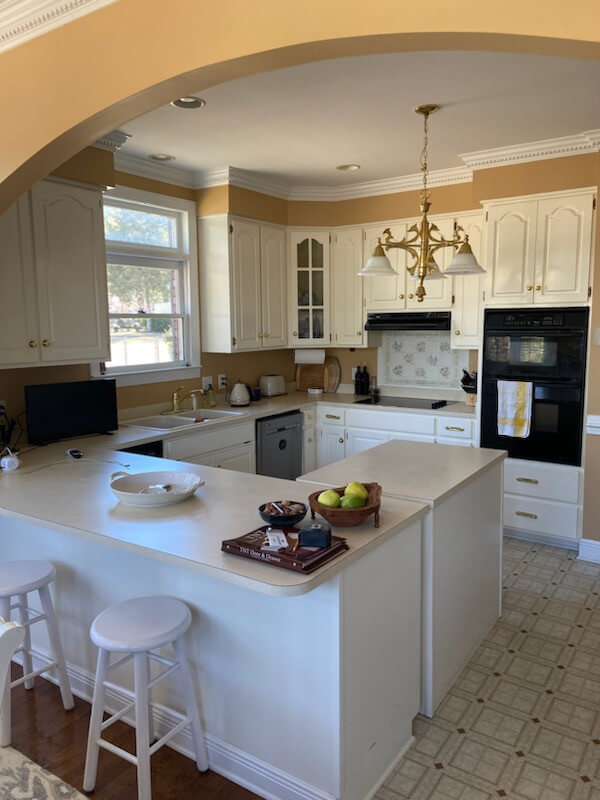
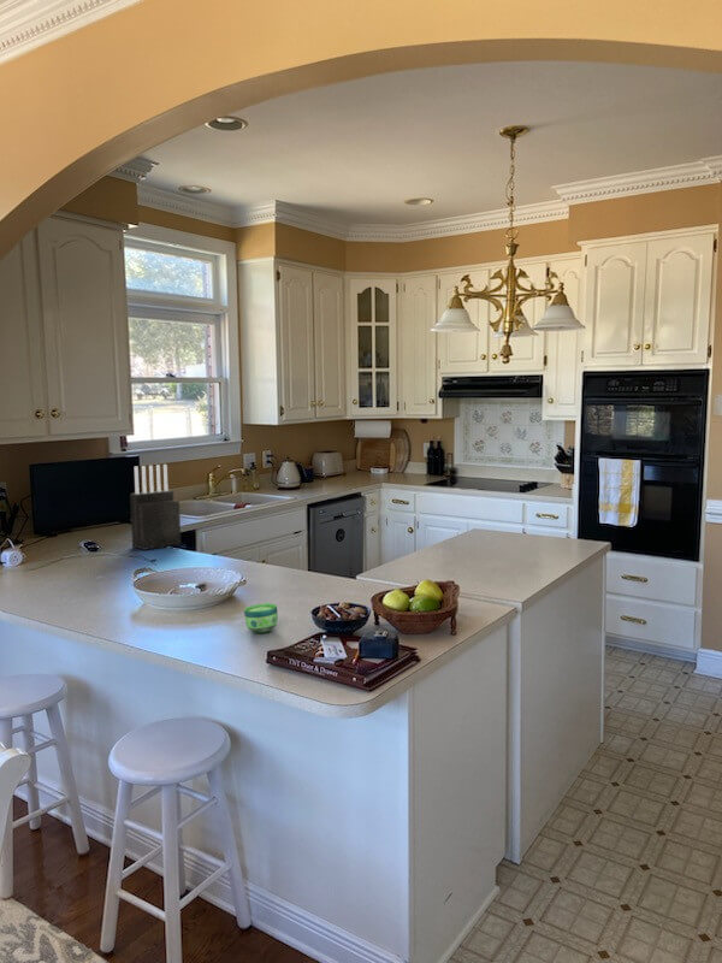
+ cup (261, 616)
+ knife block (156, 506)
